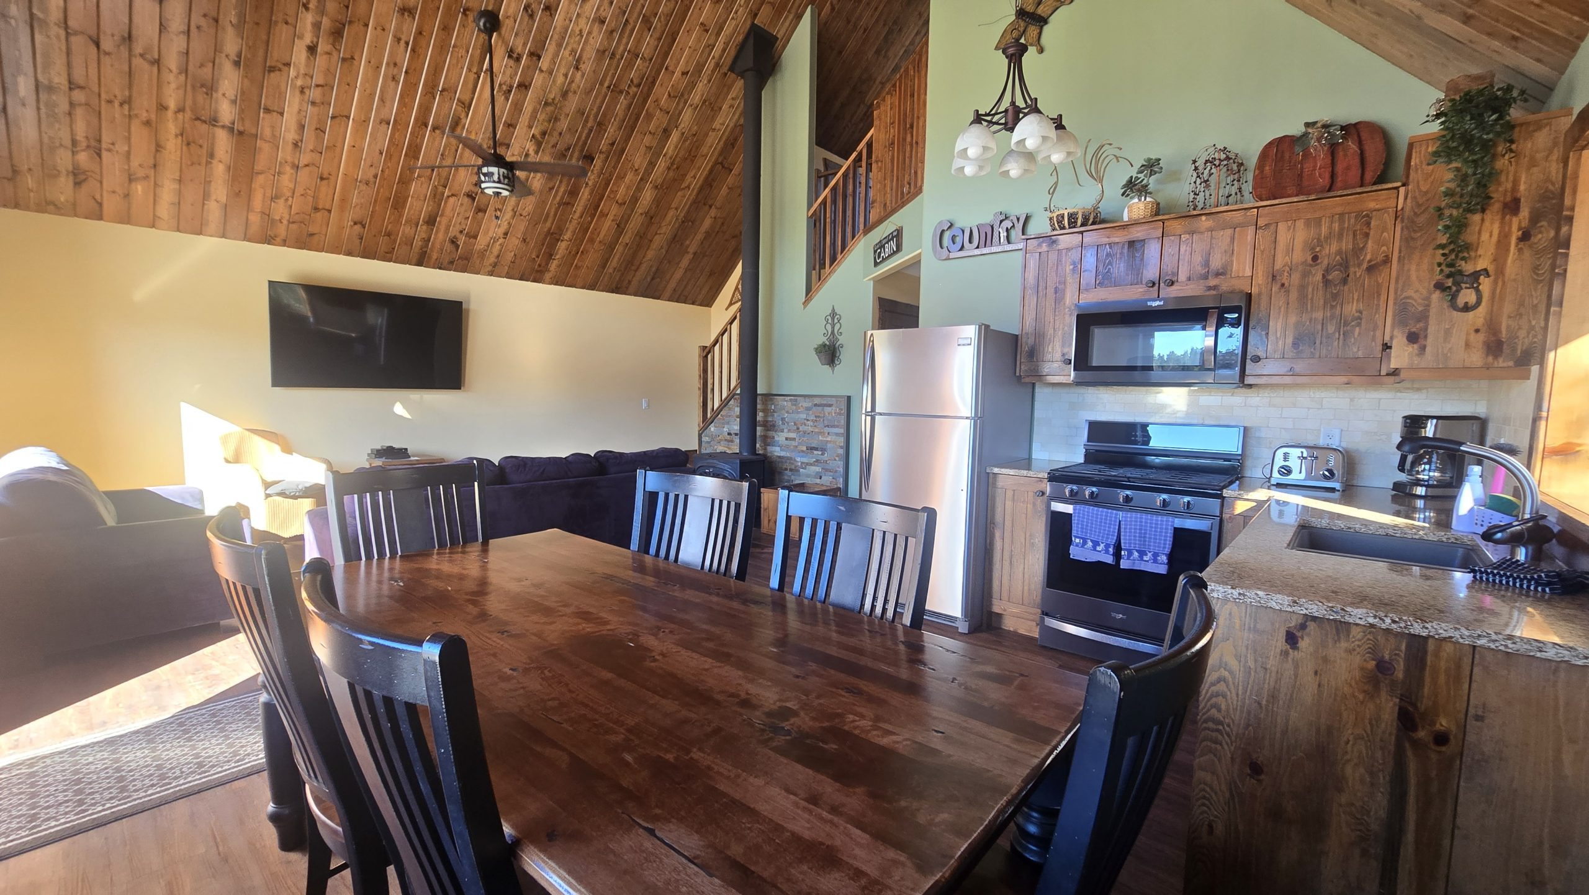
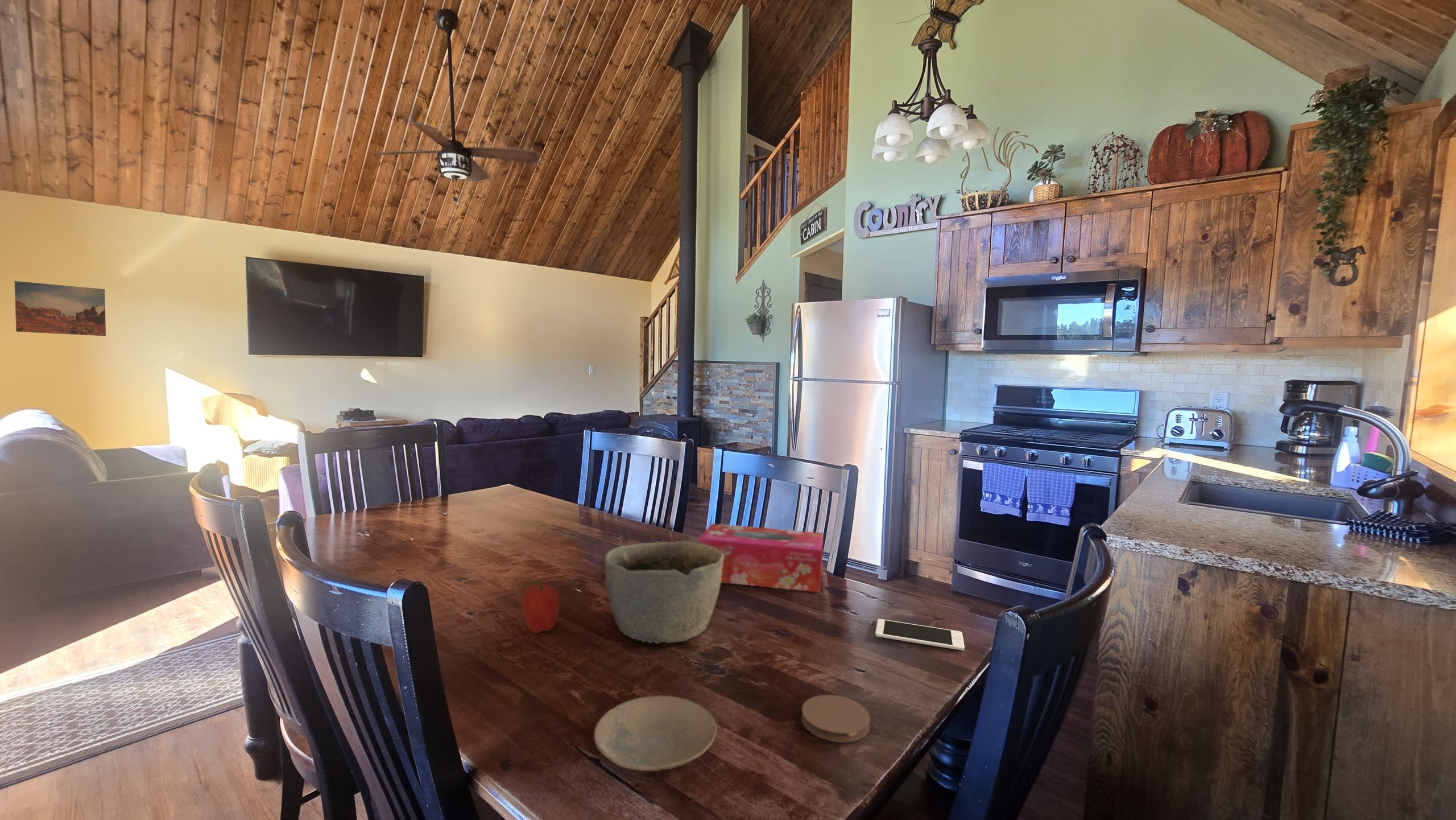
+ bowl (663, 590)
+ coaster (835, 717)
+ fruit (540, 605)
+ plate (656, 737)
+ tissue box (762, 555)
+ cell phone (919, 634)
+ wall art (62, 310)
